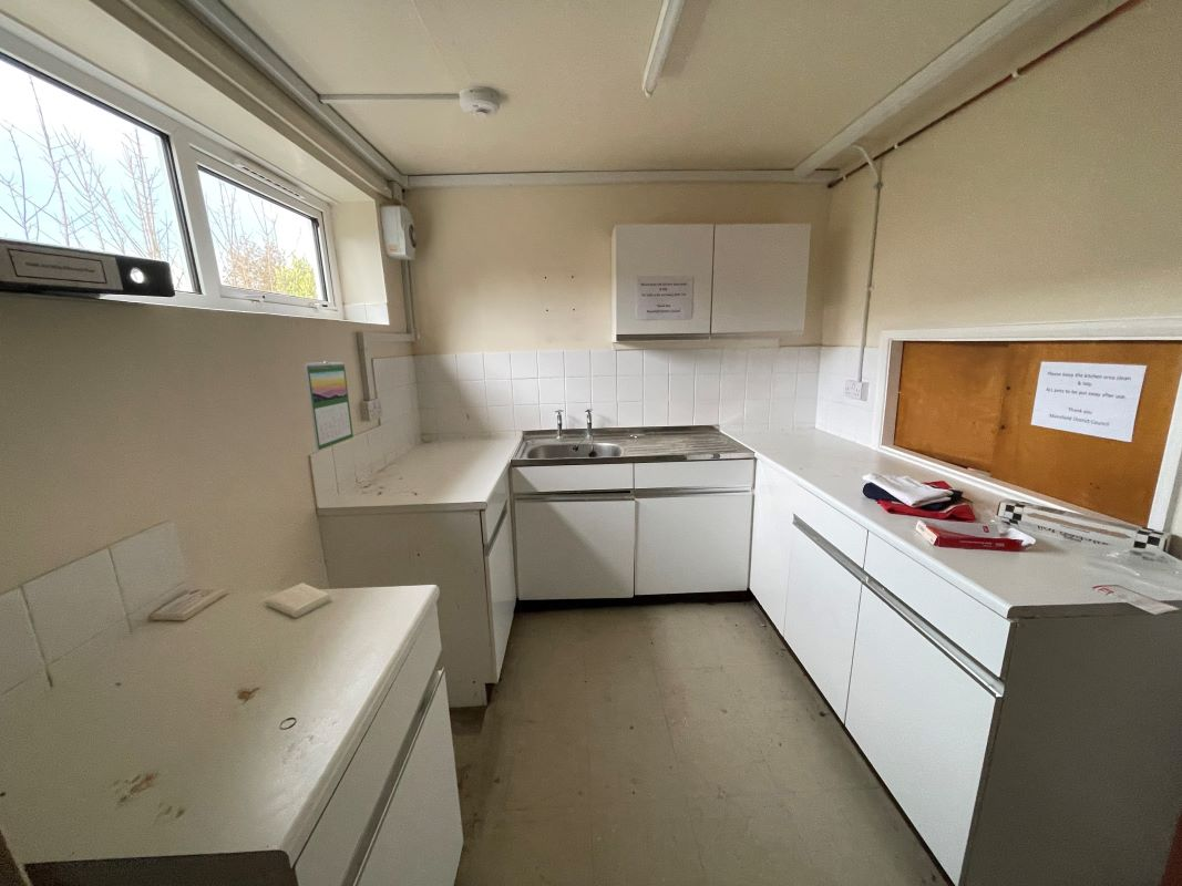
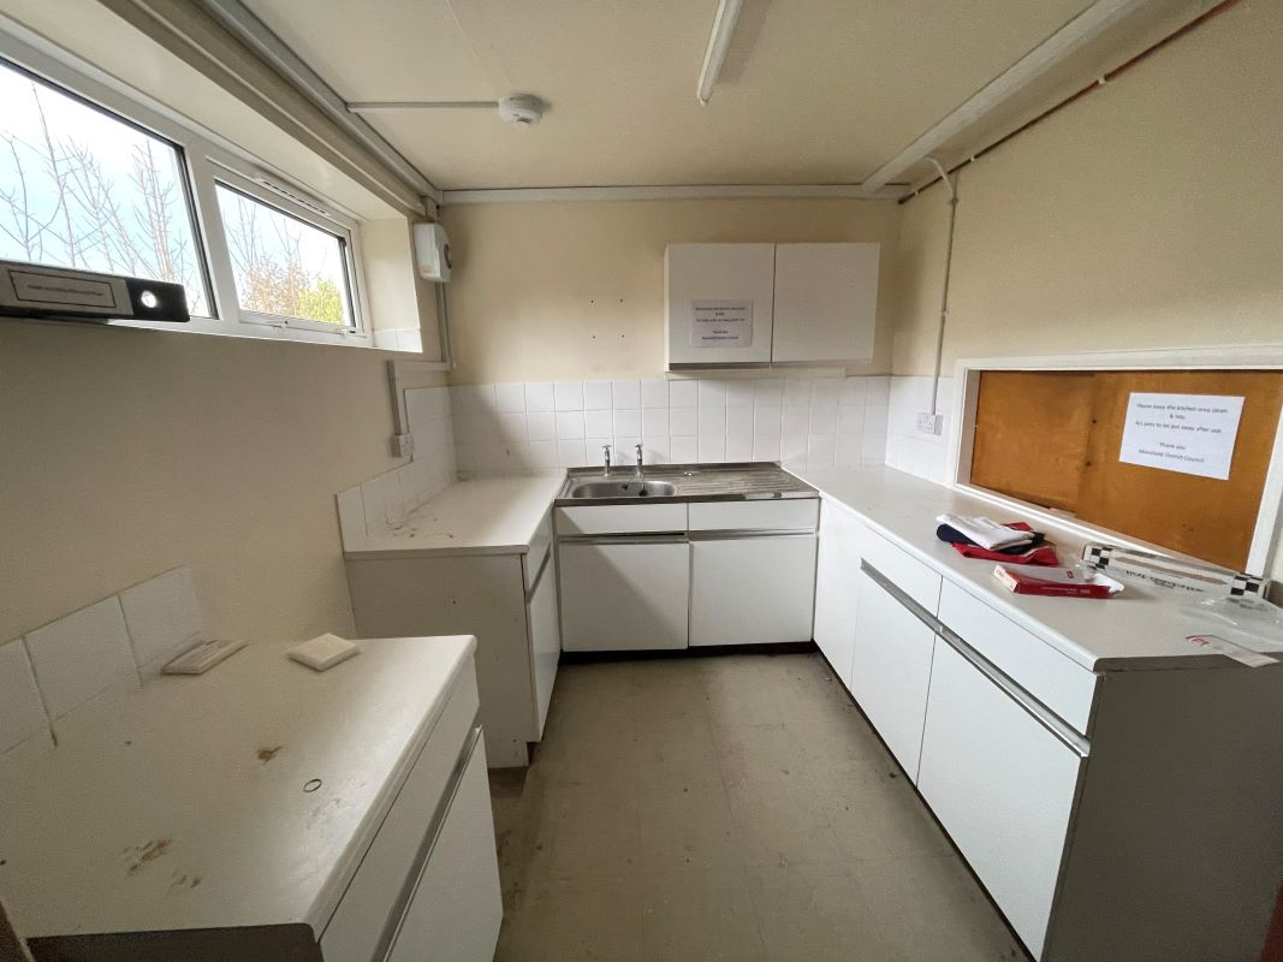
- calendar (330, 402)
